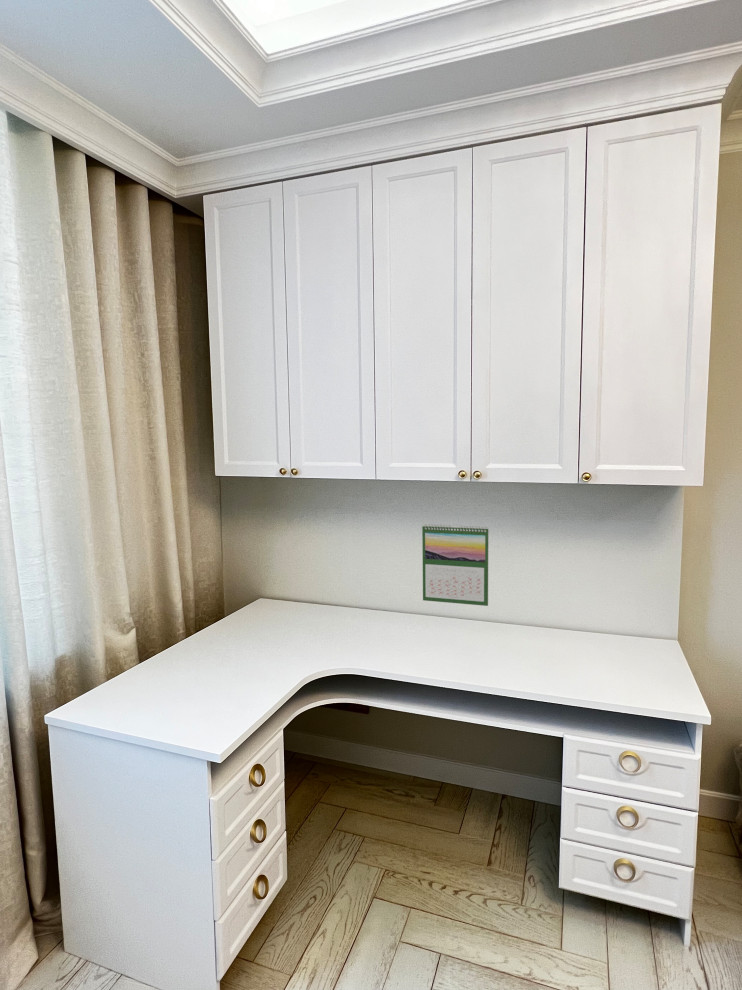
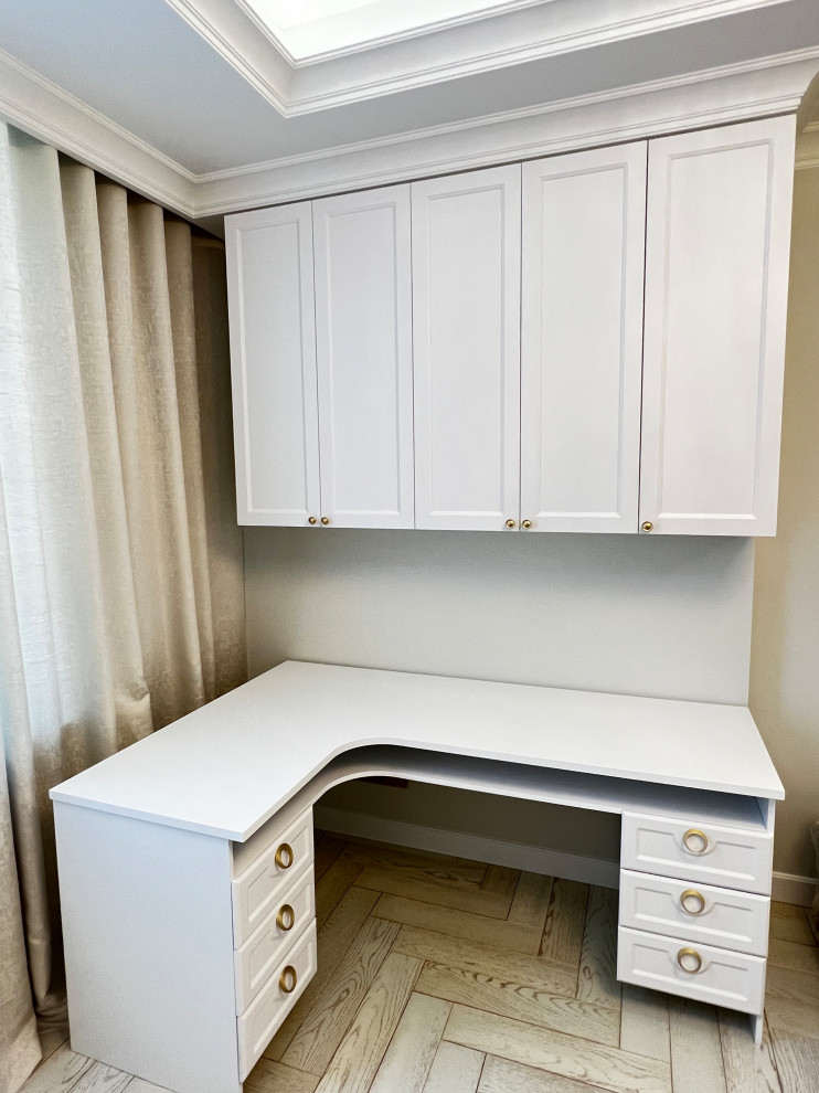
- calendar (454, 563)
